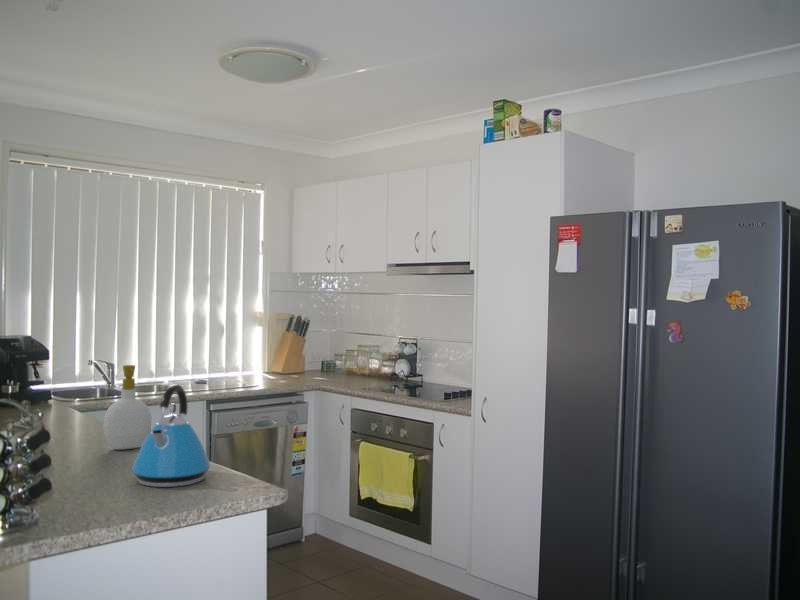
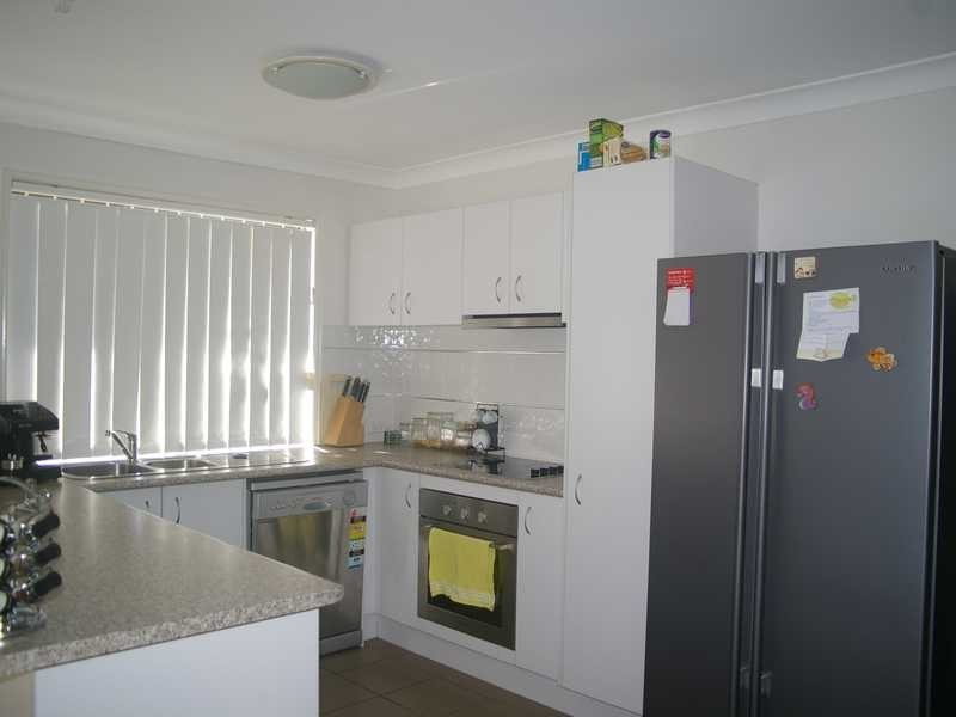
- kettle (173, 431)
- soap bottle (128, 406)
